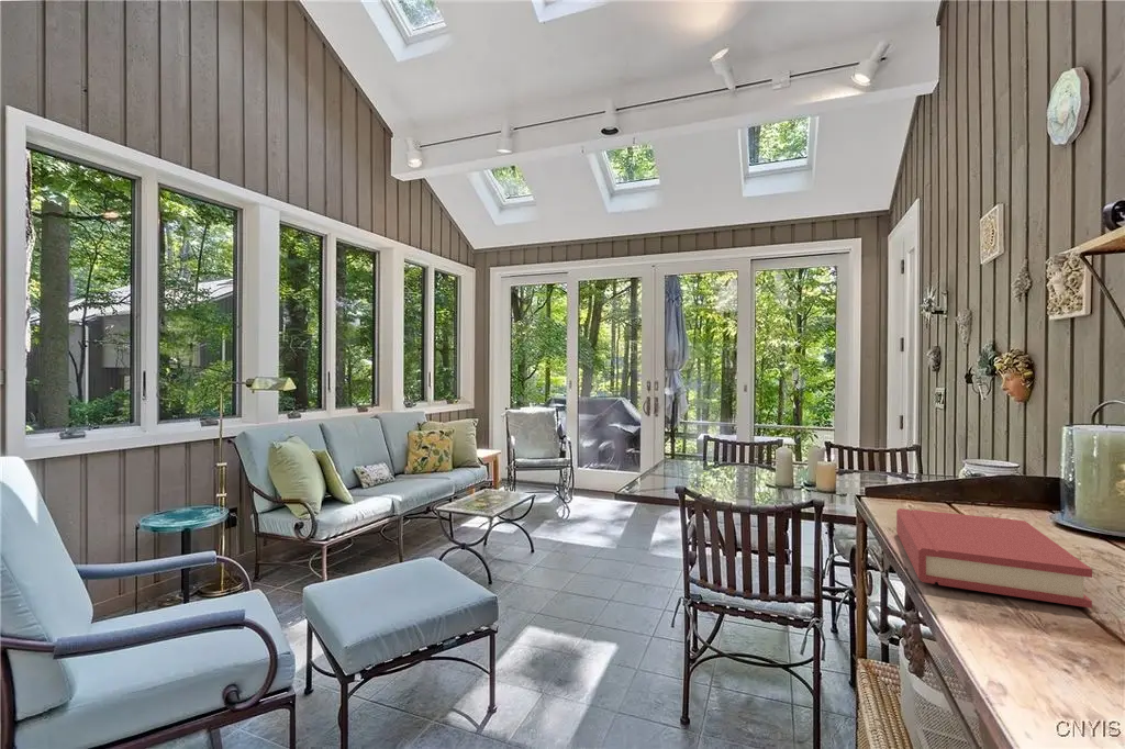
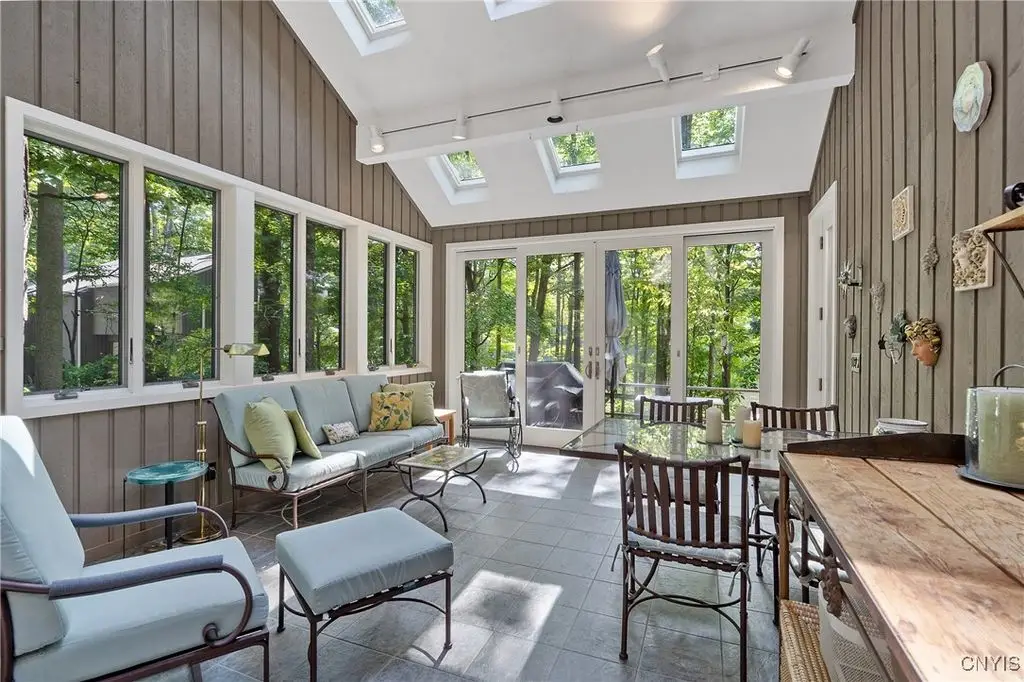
- hardback book (976, 548)
